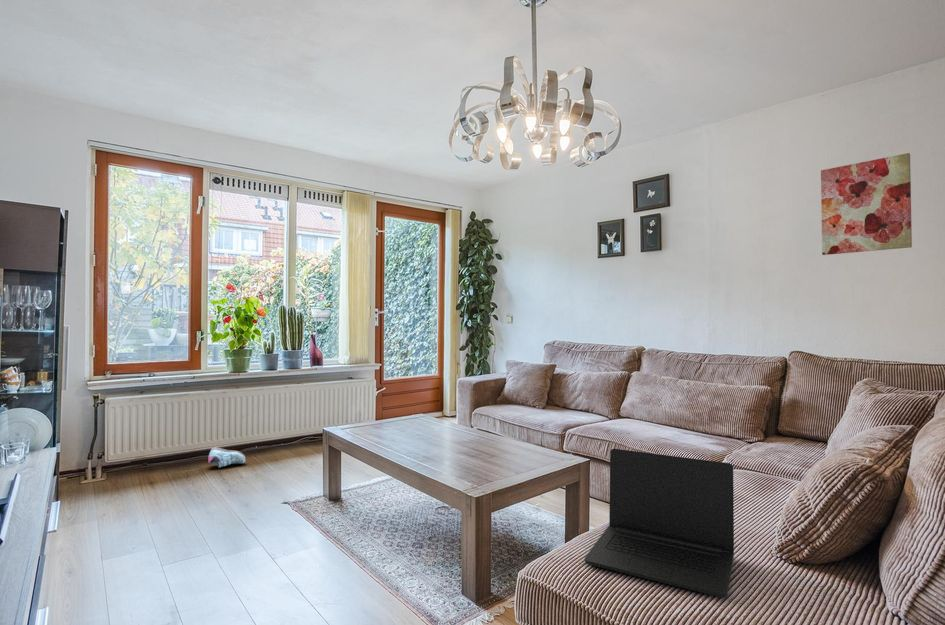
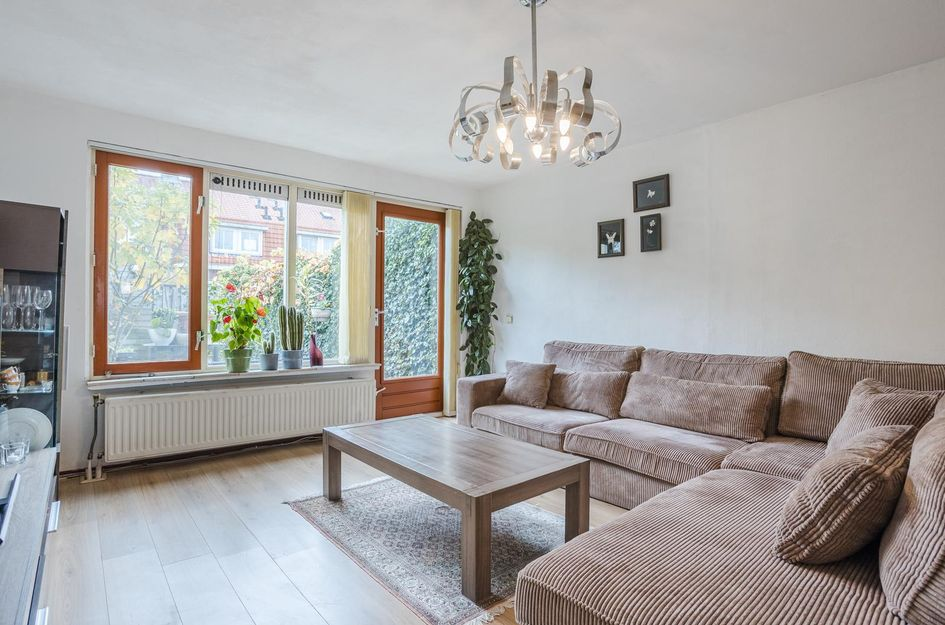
- wall art (863, 206)
- shoe (226, 455)
- laptop (660, 513)
